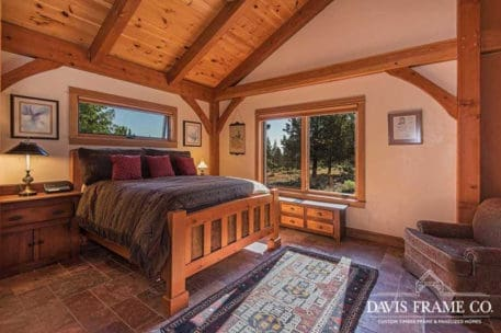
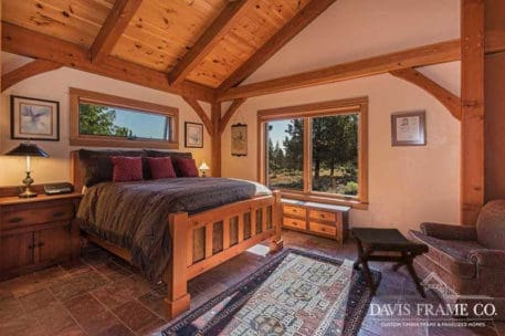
+ footstool (385, 258)
